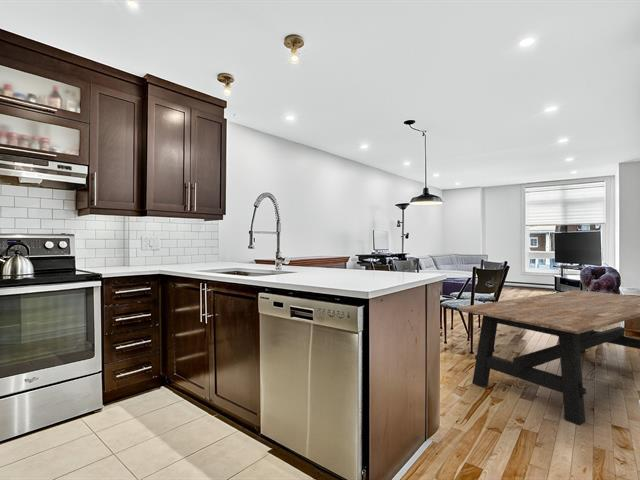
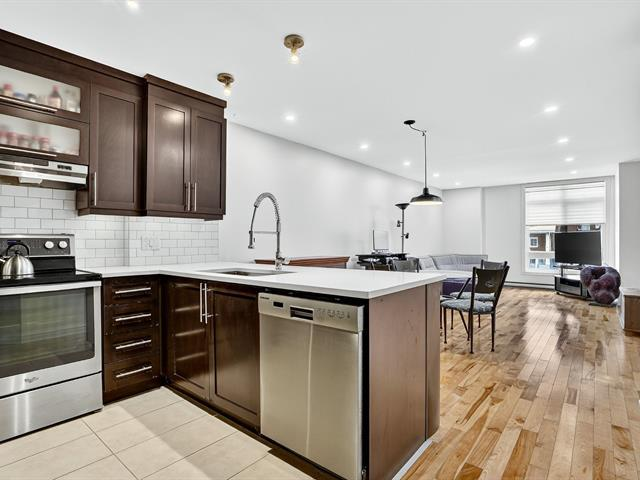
- dining table (577, 340)
